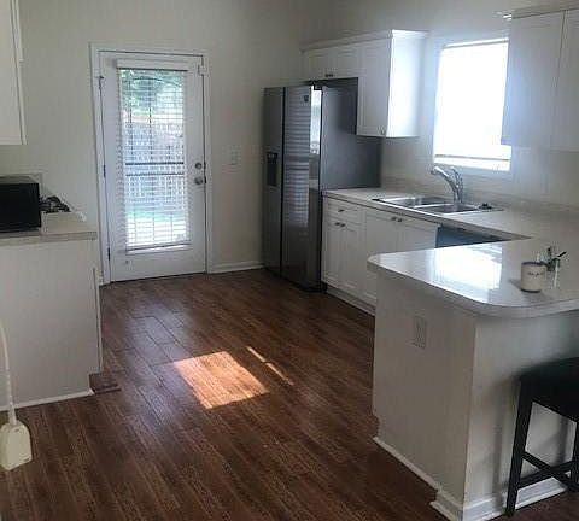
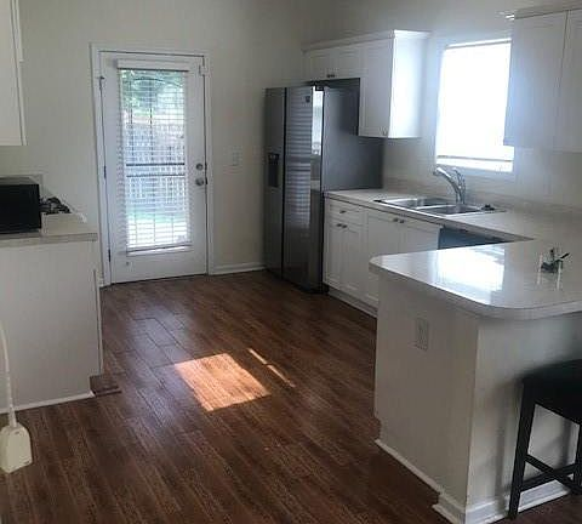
- mug (534, 276)
